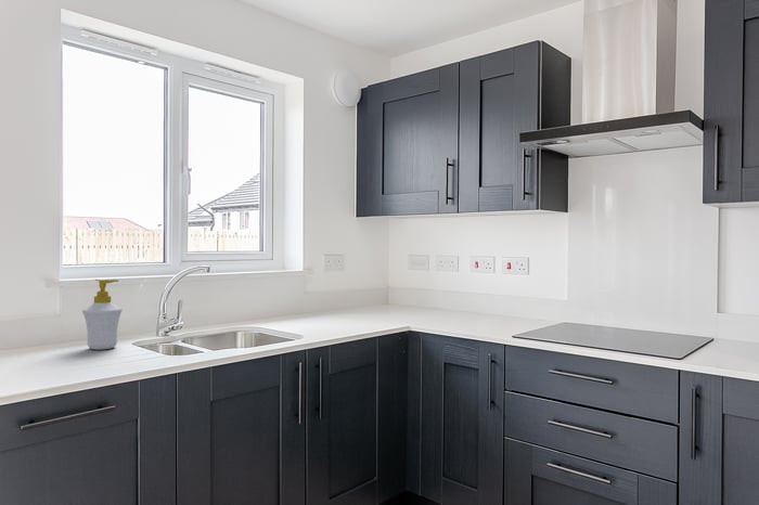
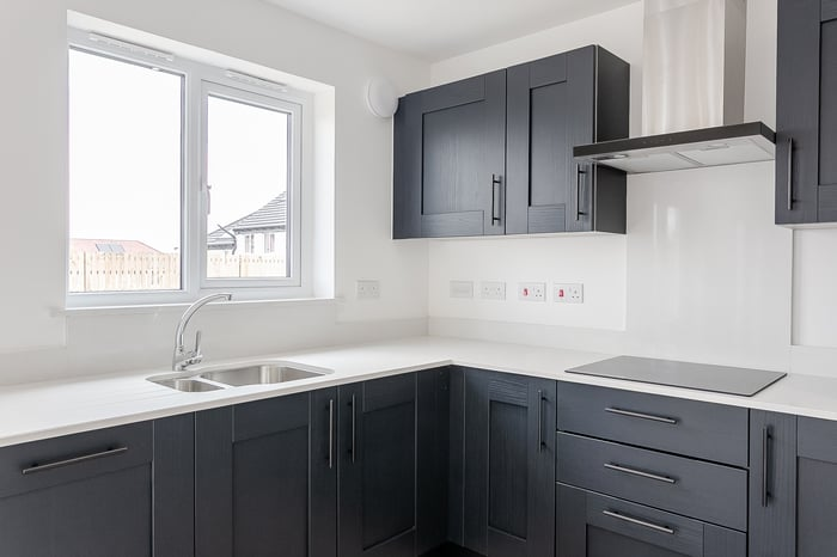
- soap bottle (102, 313)
